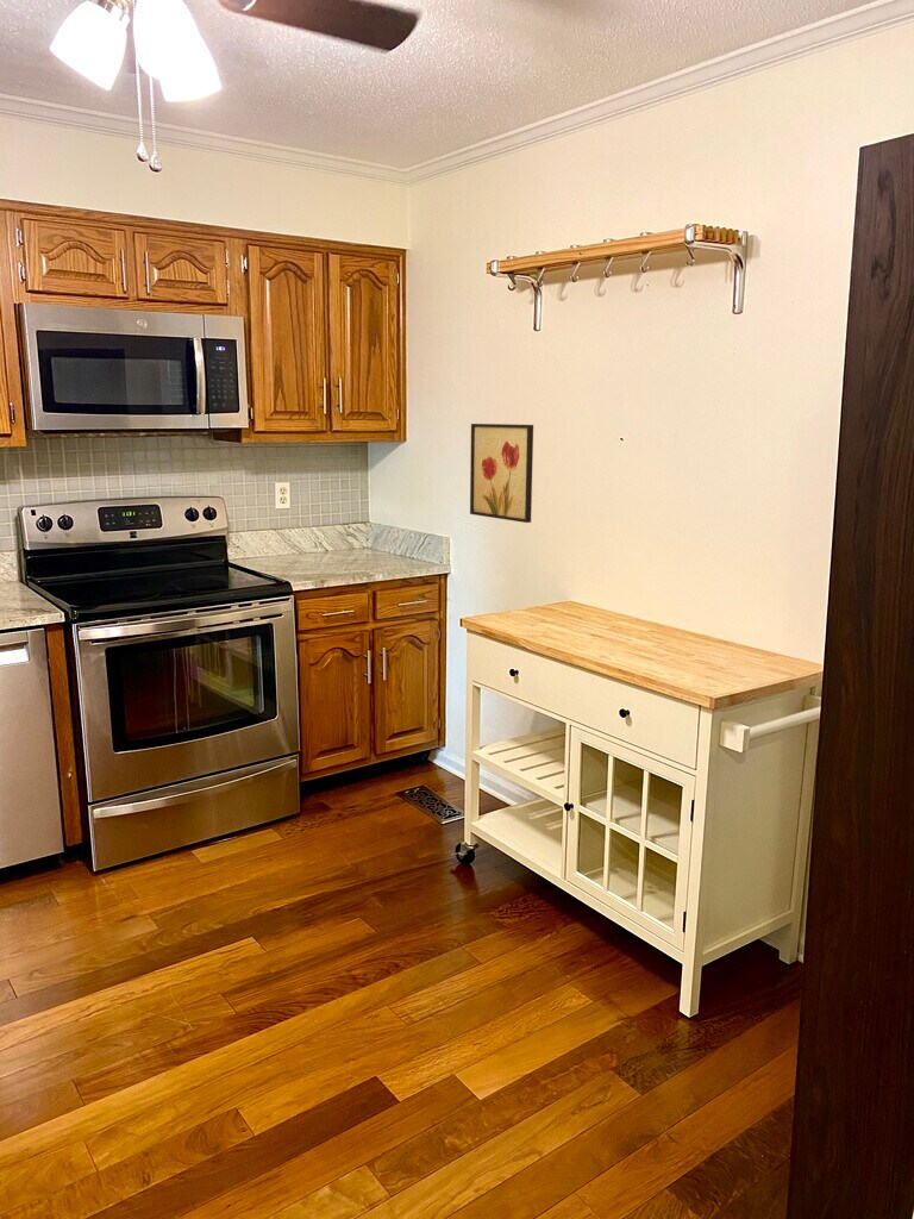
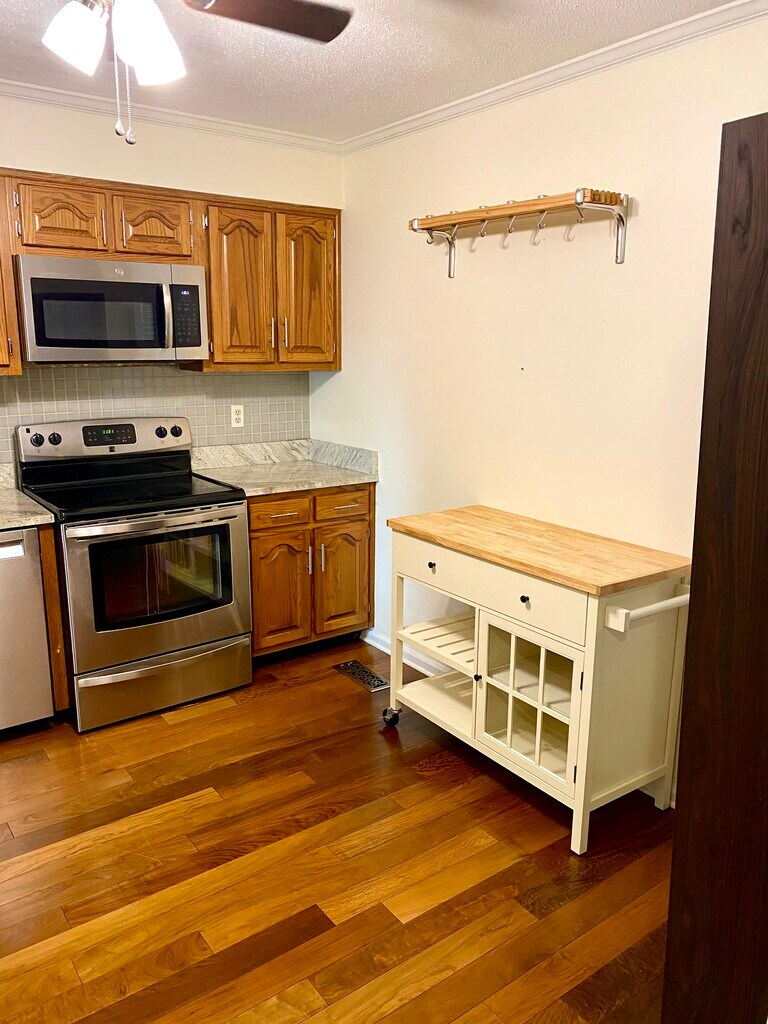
- wall art (501, 471)
